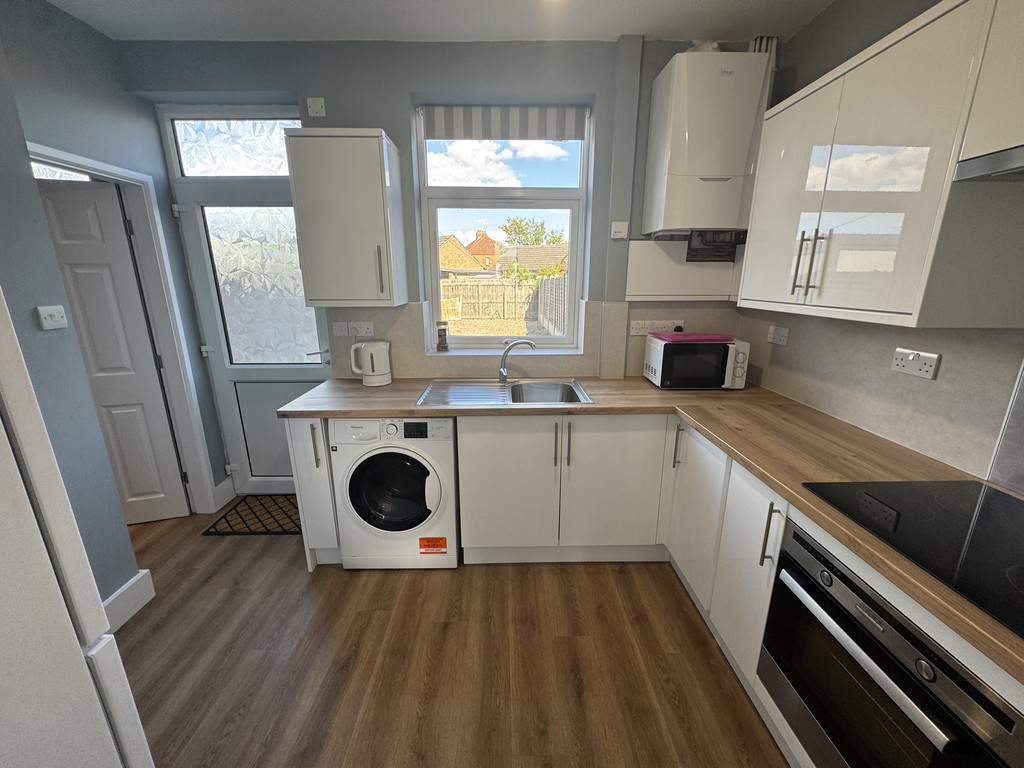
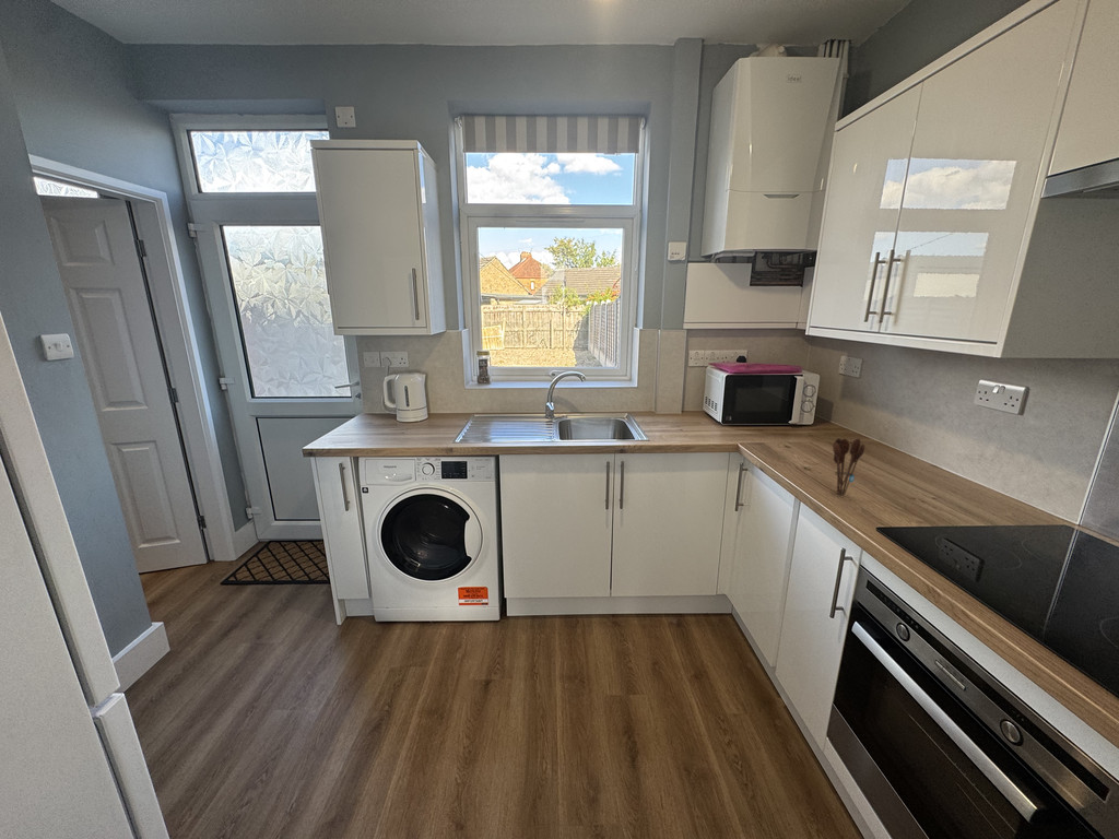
+ utensil holder (843, 465)
